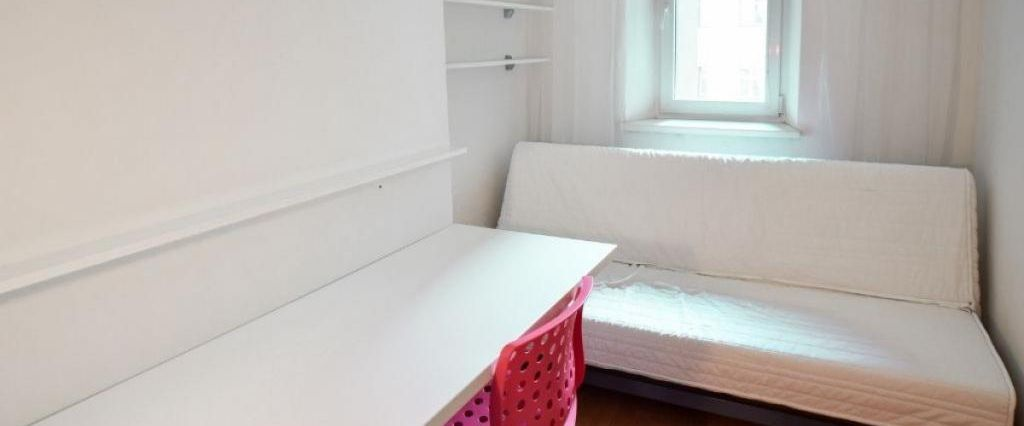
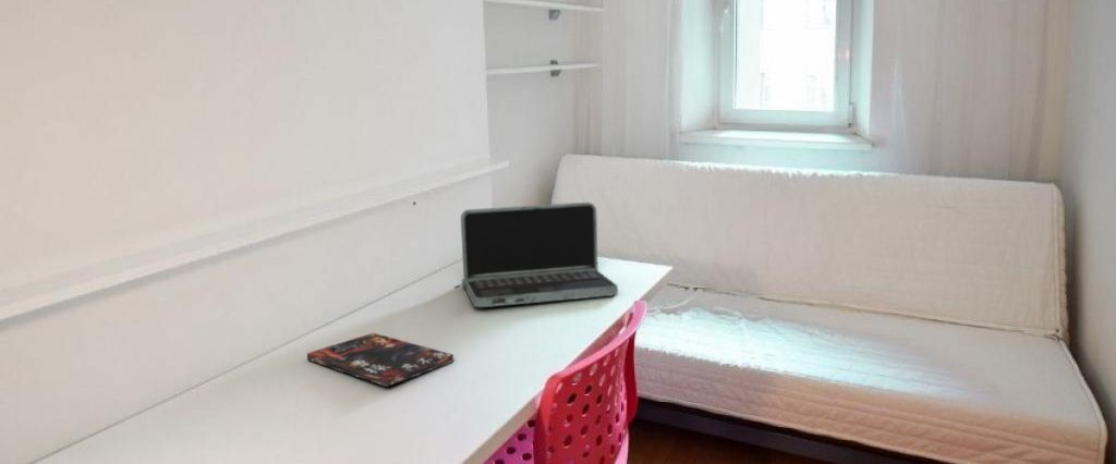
+ laptop (532, 249)
+ book (379, 357)
